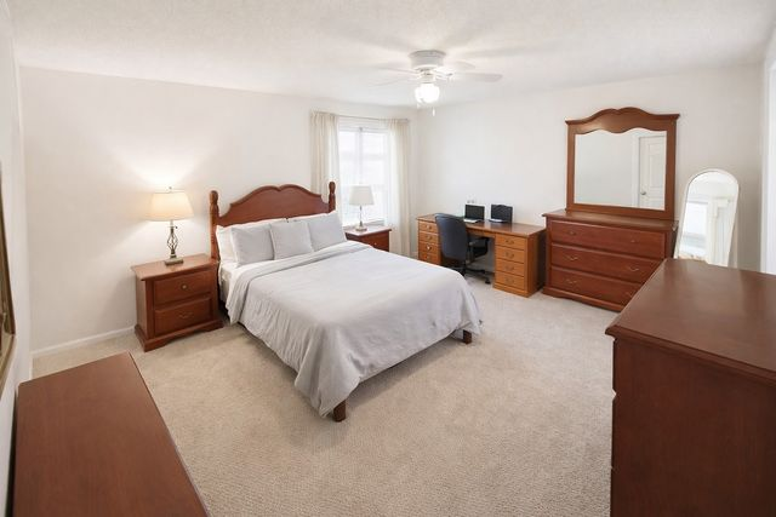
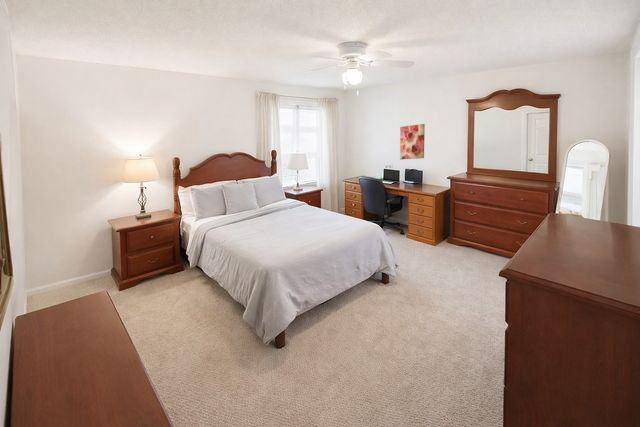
+ wall art (411, 142)
